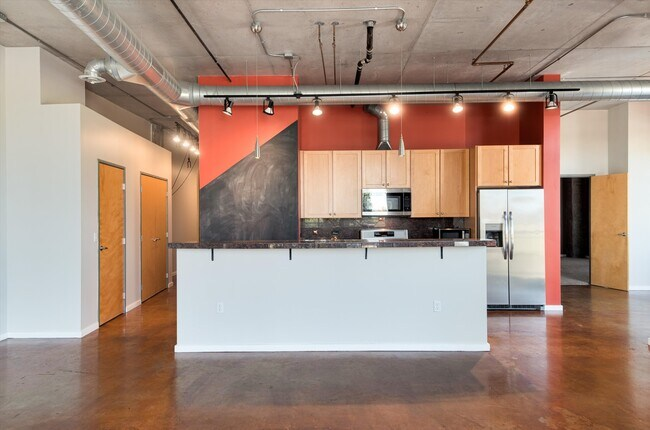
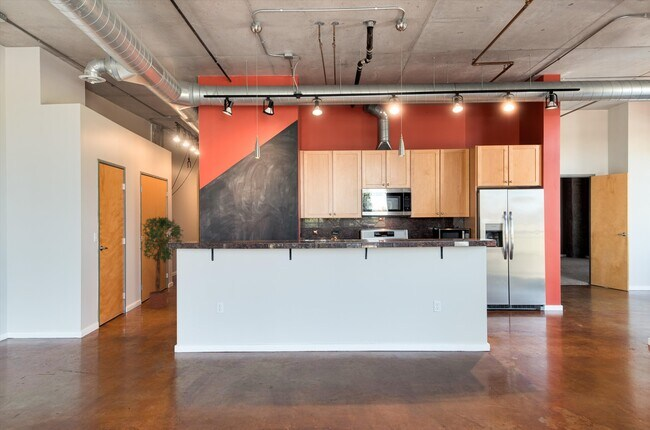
+ potted tree (163, 261)
